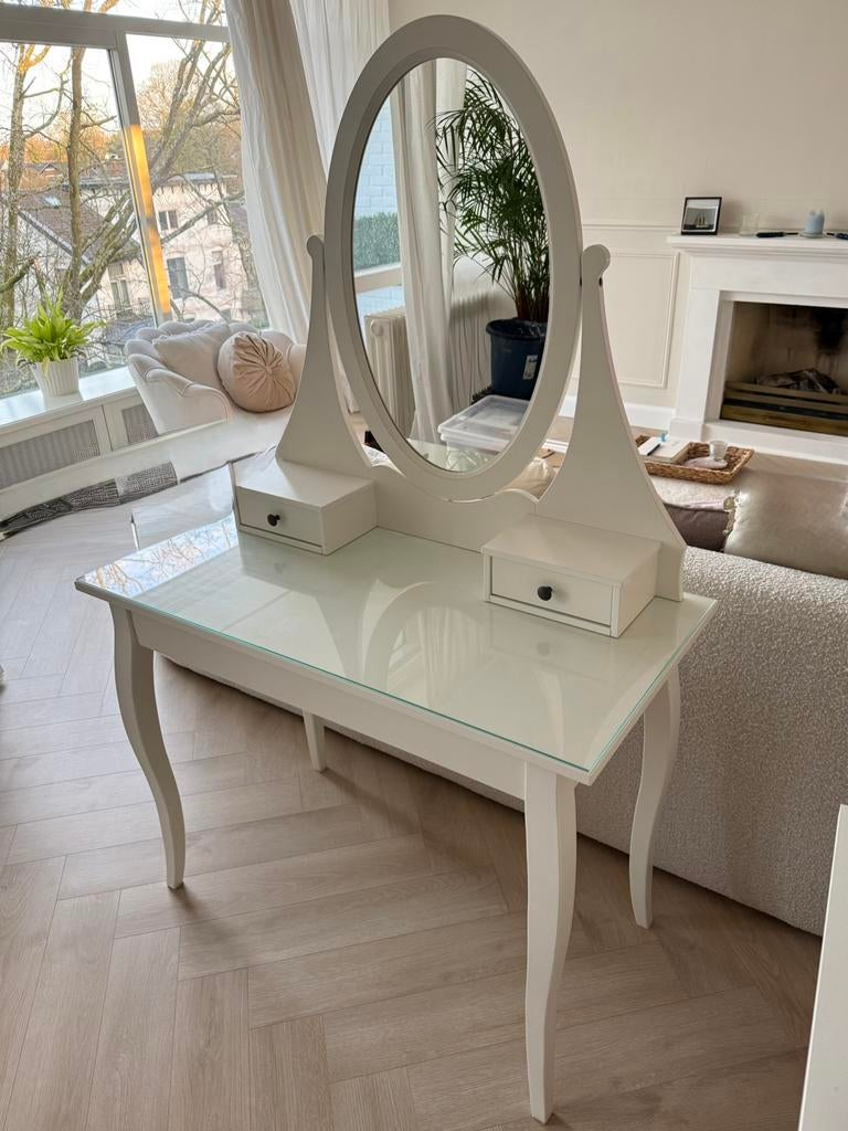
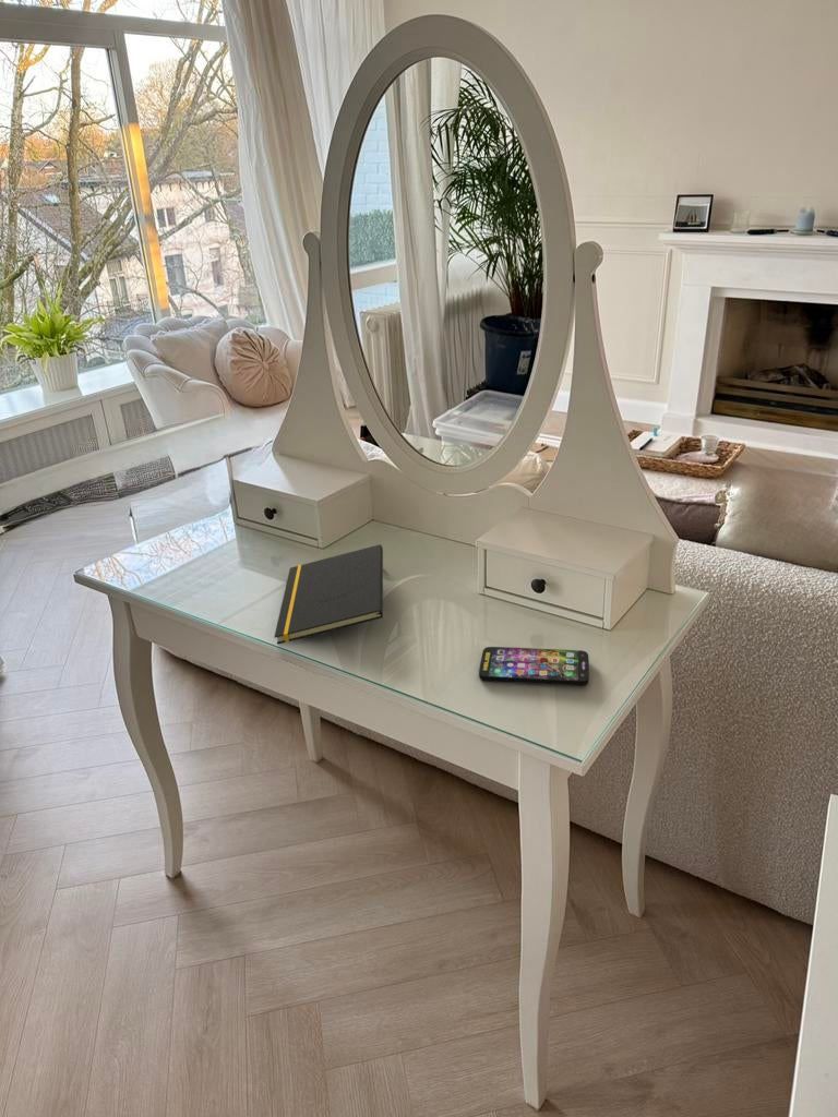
+ notepad (332, 590)
+ smartphone (534, 665)
